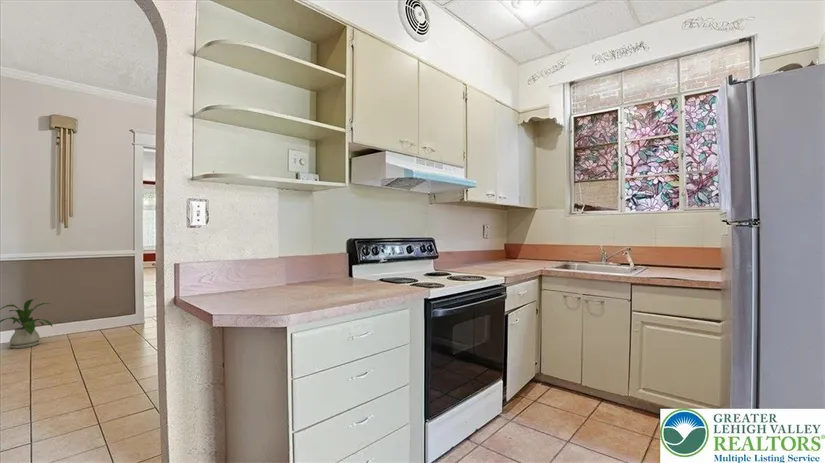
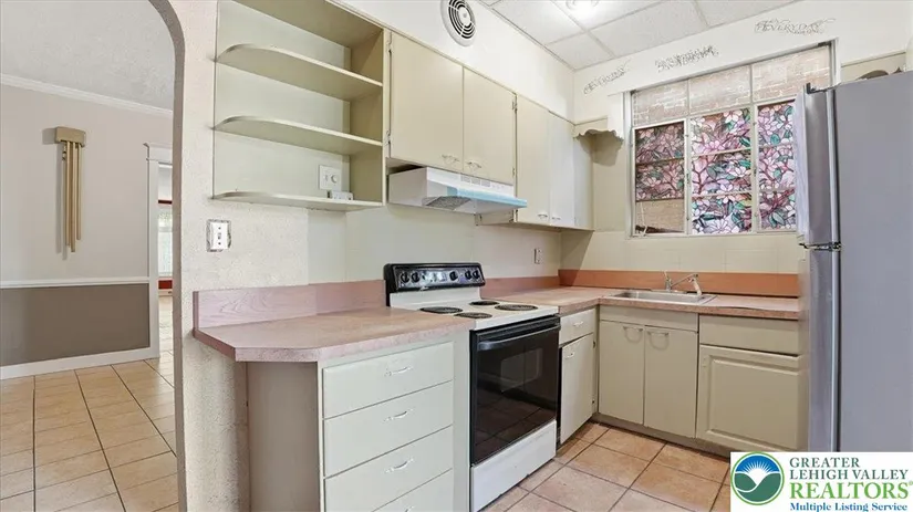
- house plant (26, 320)
